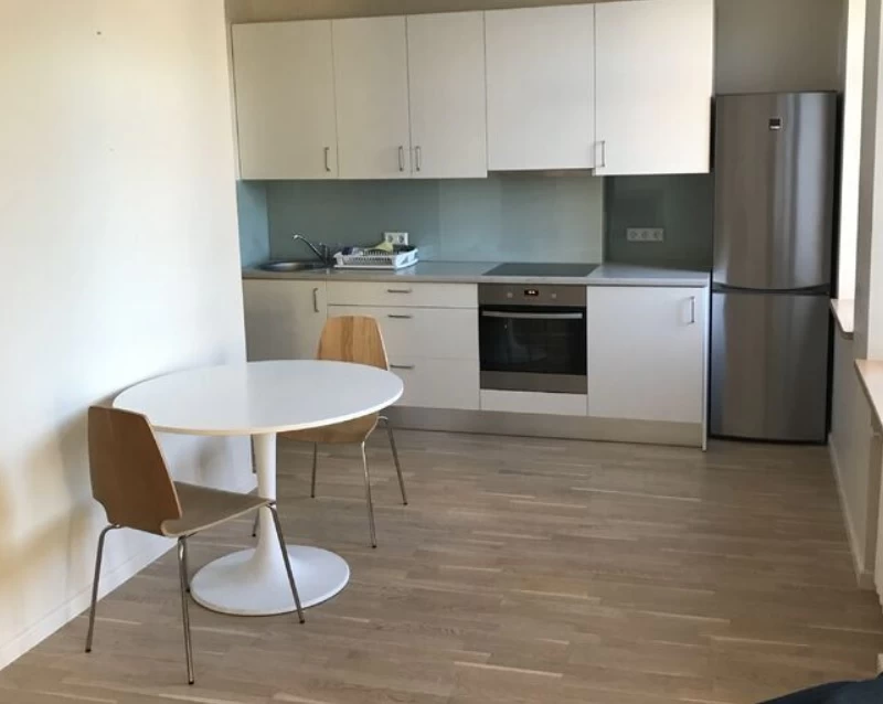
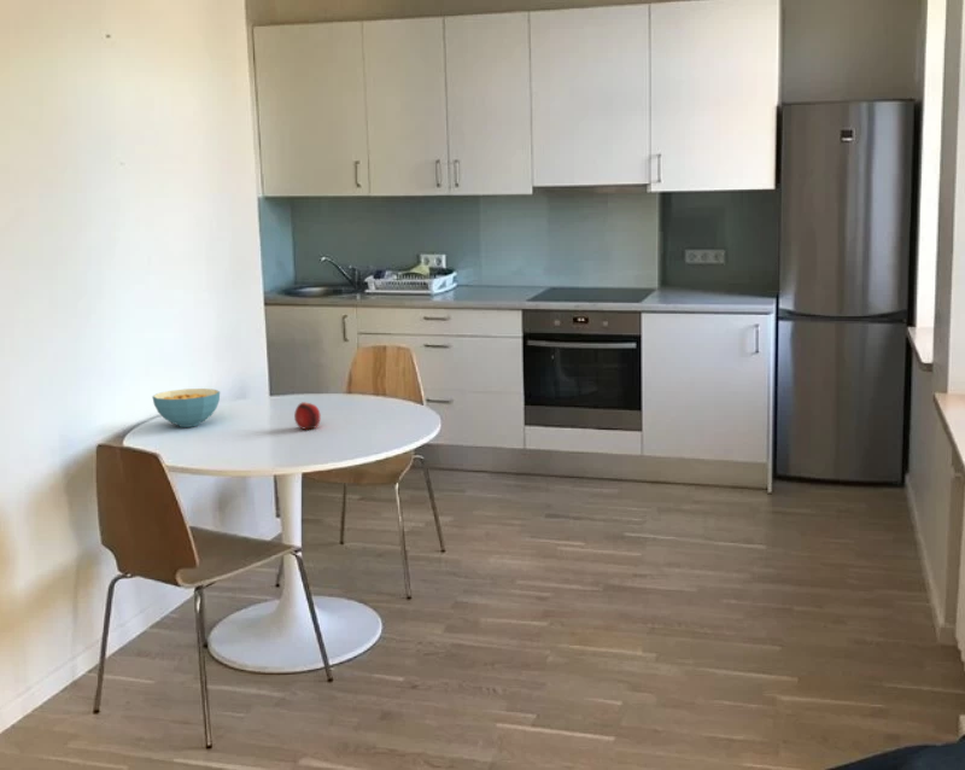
+ cereal bowl (187, 409)
+ fruit (306, 415)
